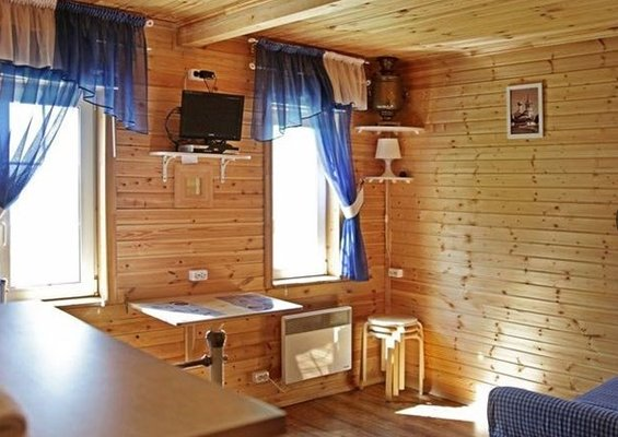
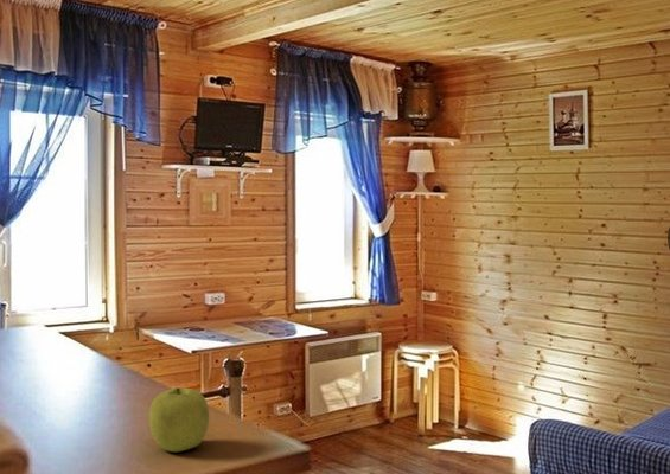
+ fruit (179, 416)
